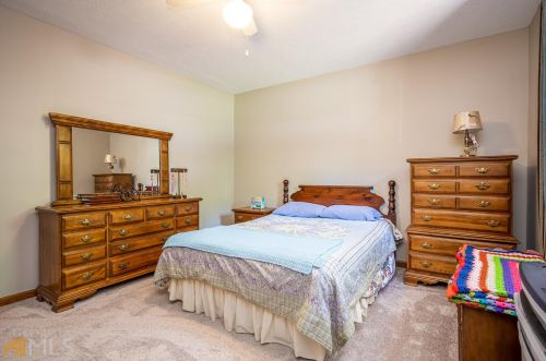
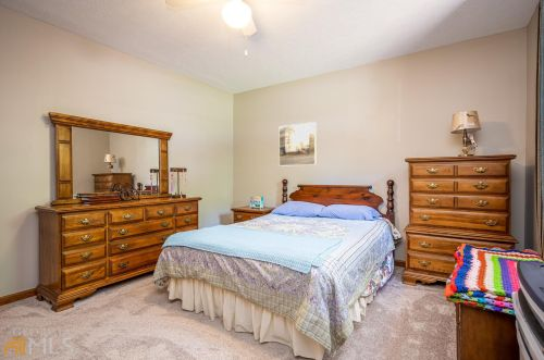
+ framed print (296, 145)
